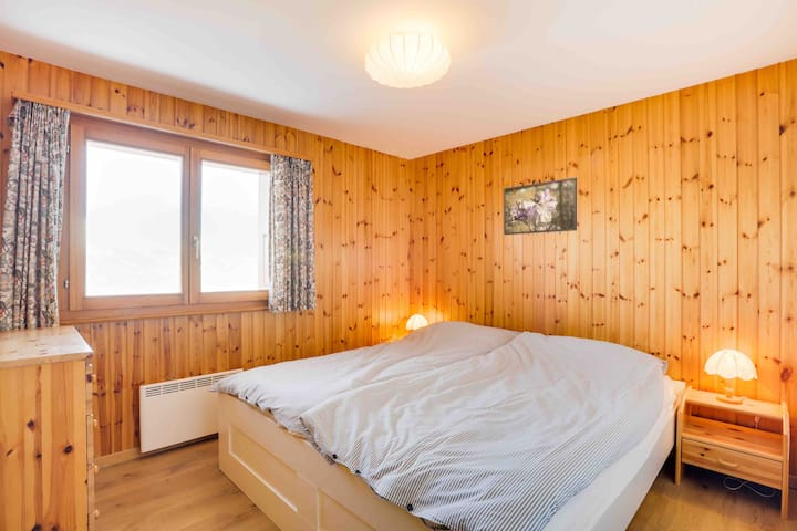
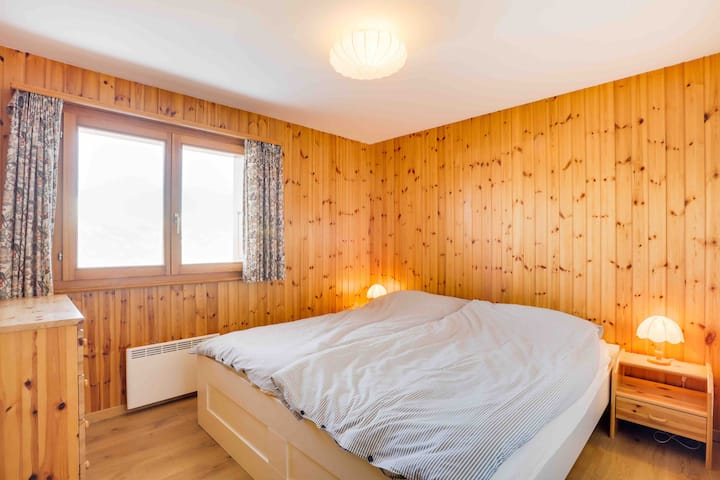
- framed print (537, 208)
